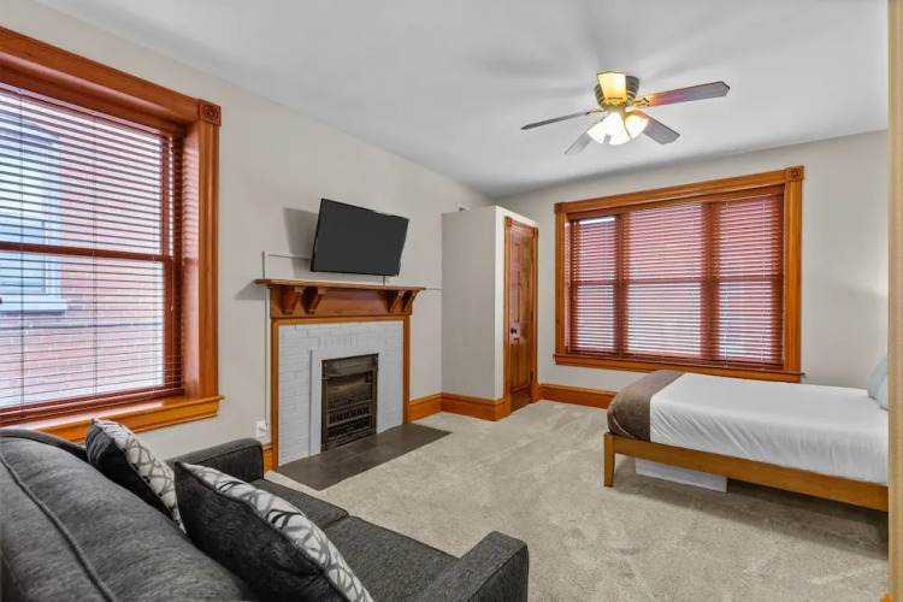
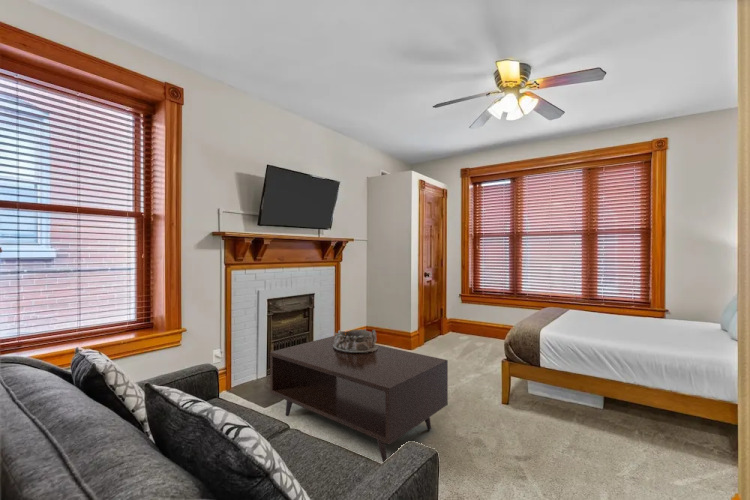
+ coffee table (355, 388)
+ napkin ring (355, 339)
